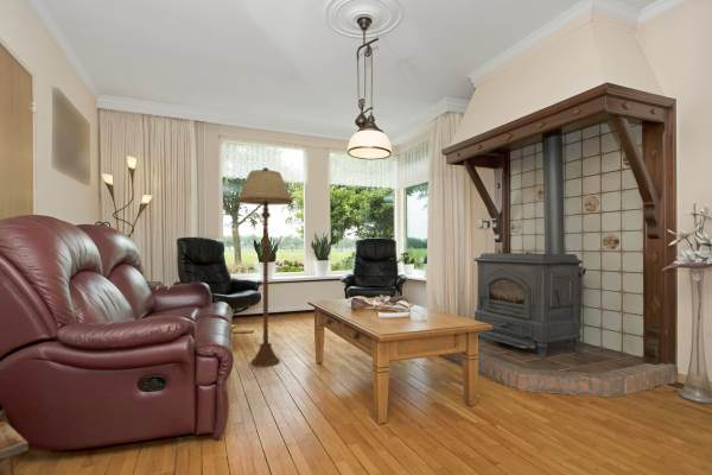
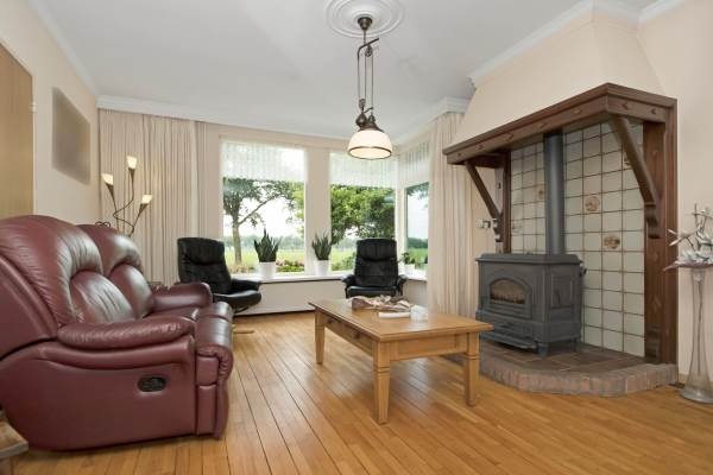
- floor lamp (265, 264)
